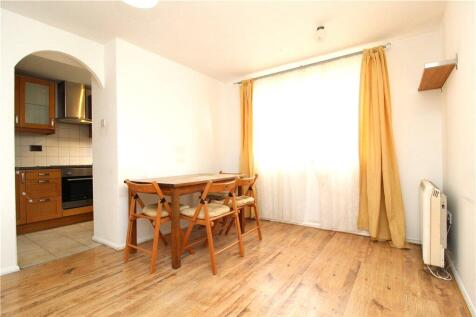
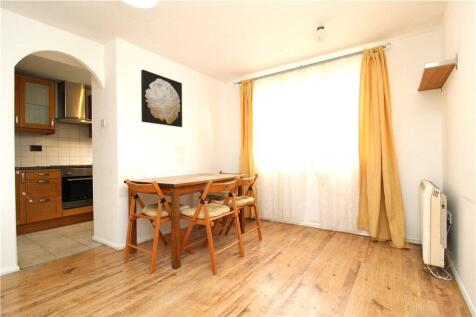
+ wall art (163, 100)
